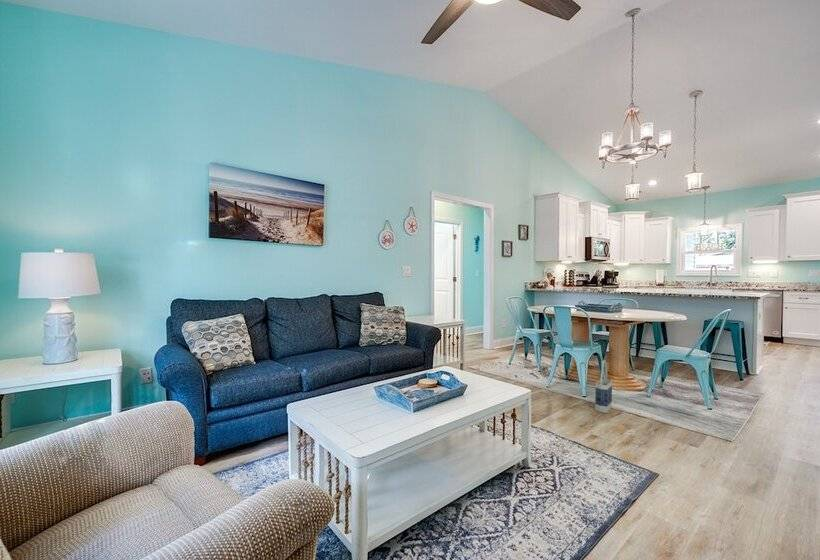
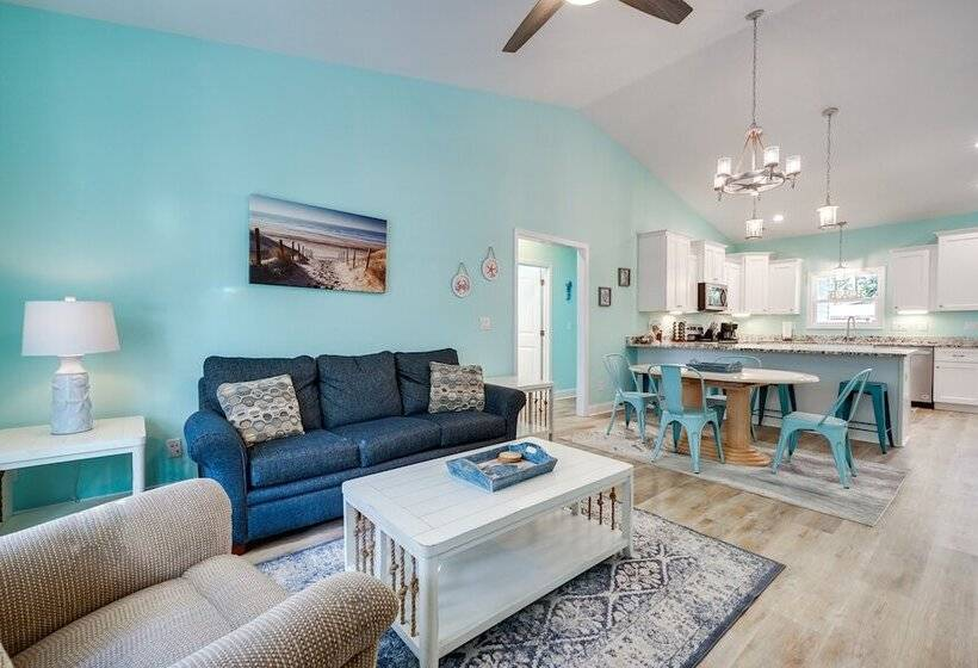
- bag (603, 384)
